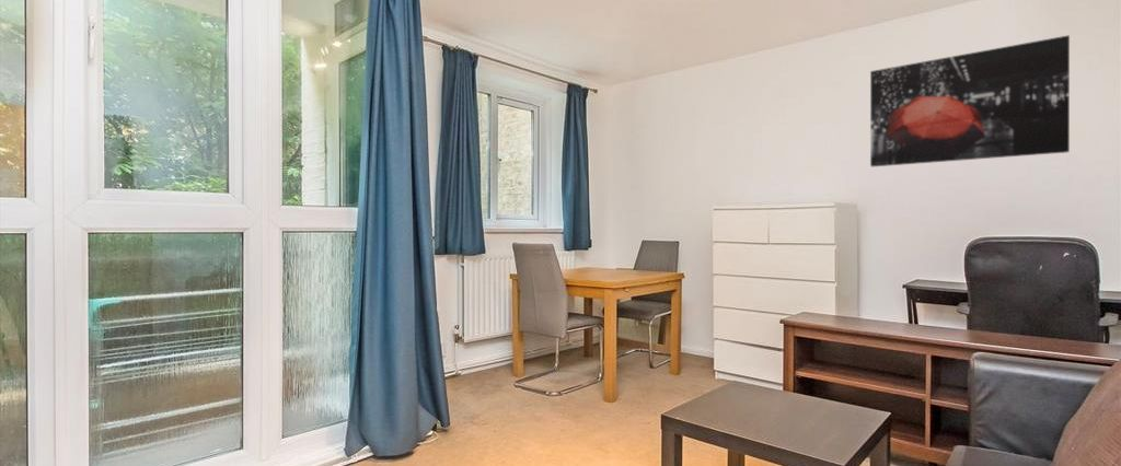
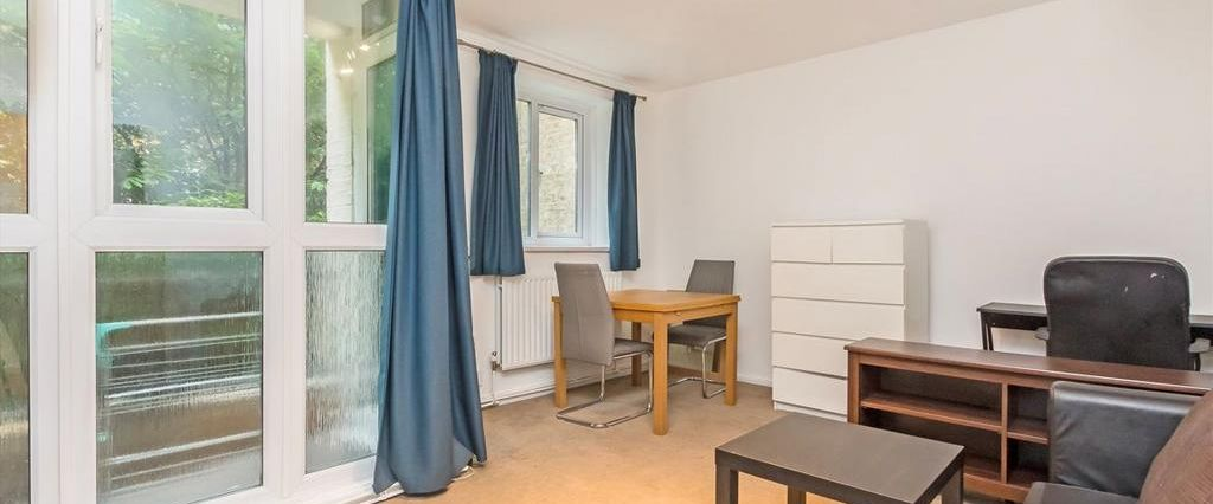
- wall art (960, 107)
